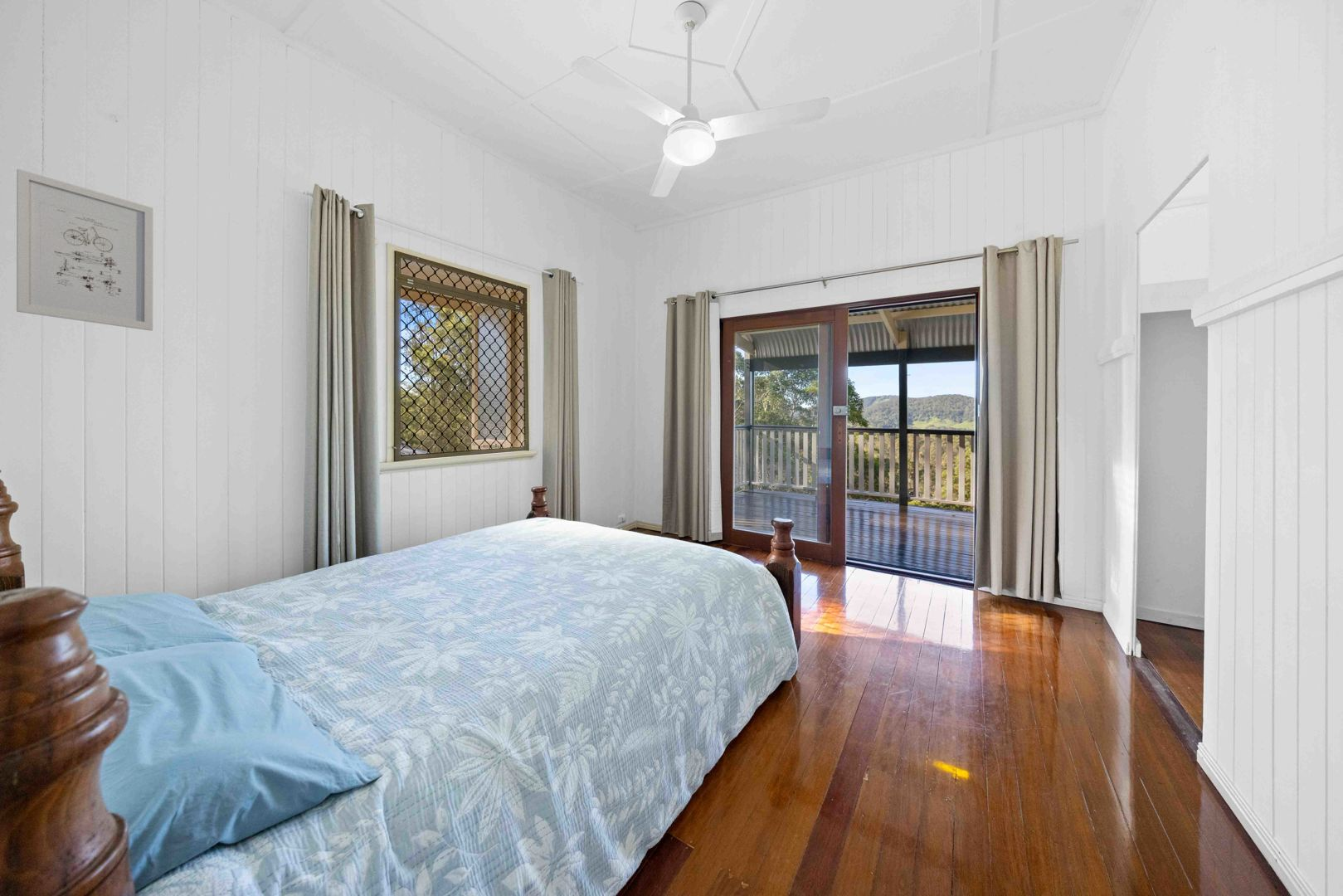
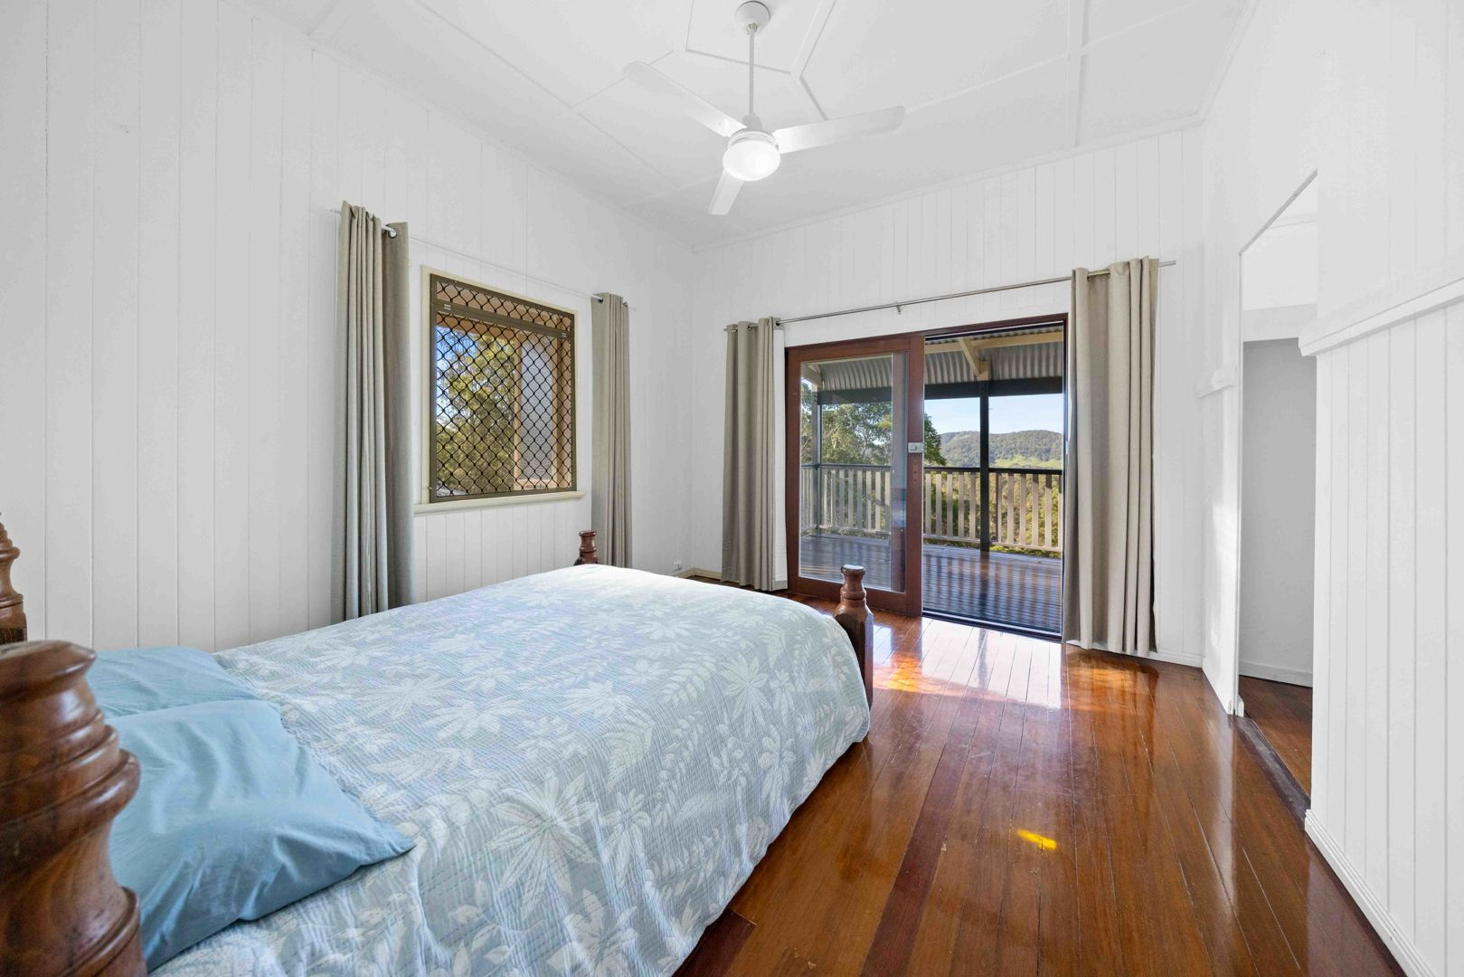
- wall art (90, 256)
